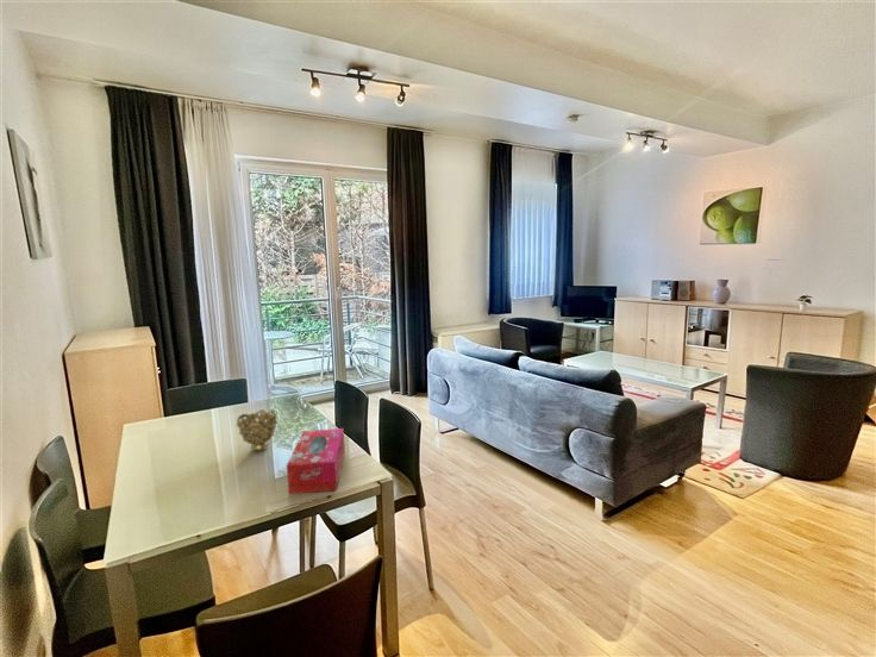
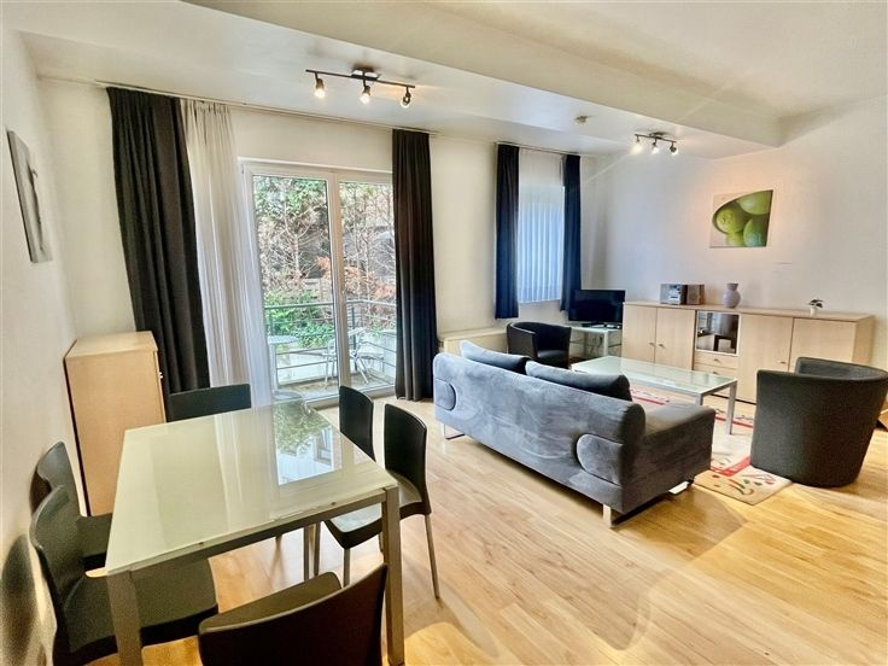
- decorative bowl (258, 432)
- tissue box (318, 458)
